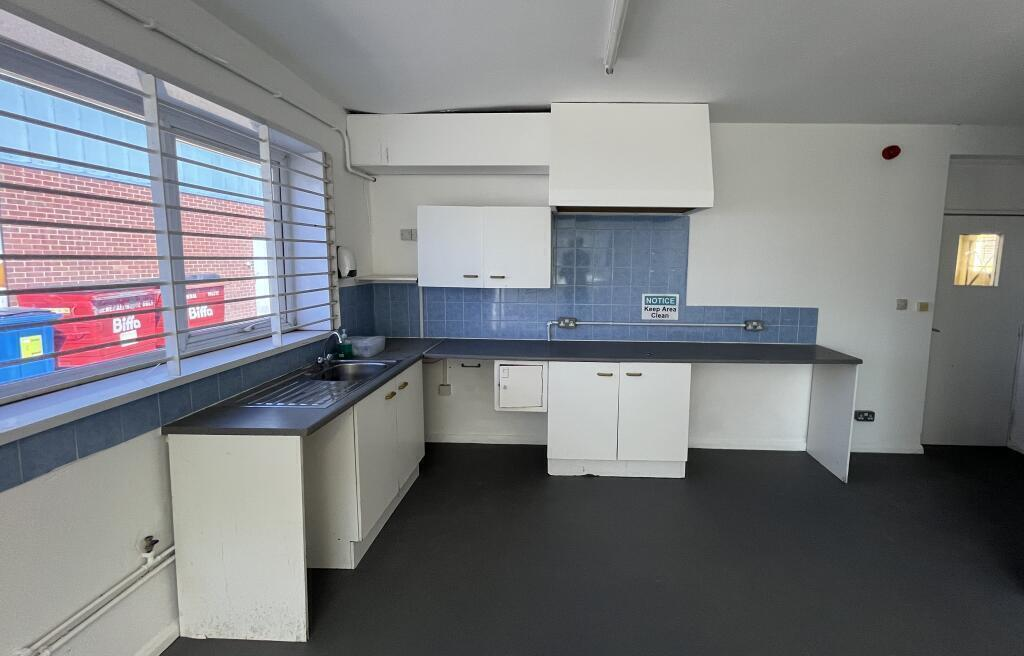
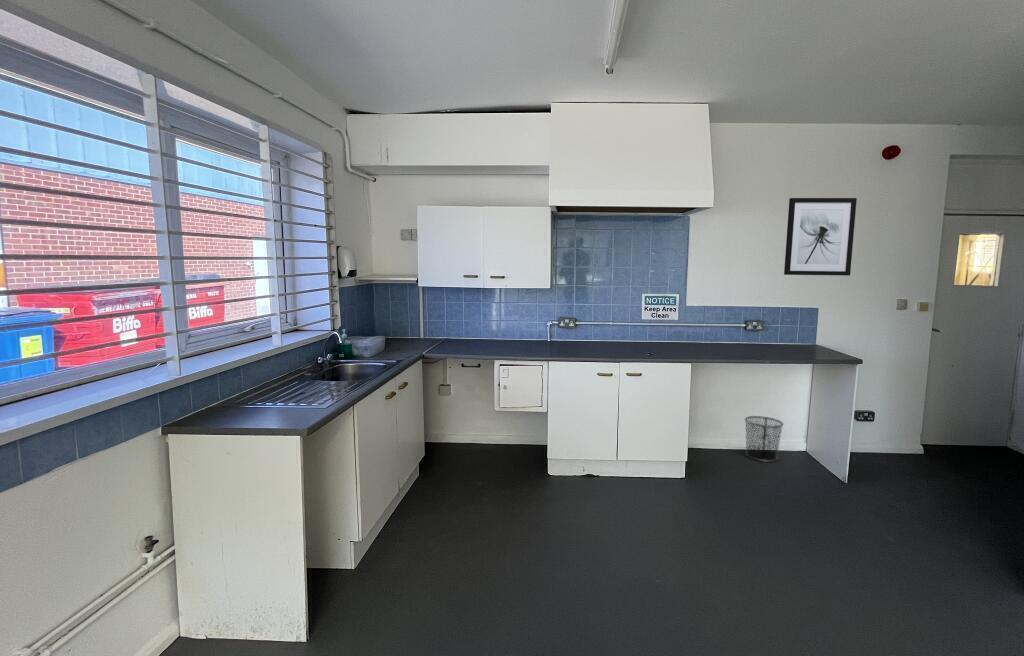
+ wall art (819, 237)
+ waste bin (762, 438)
